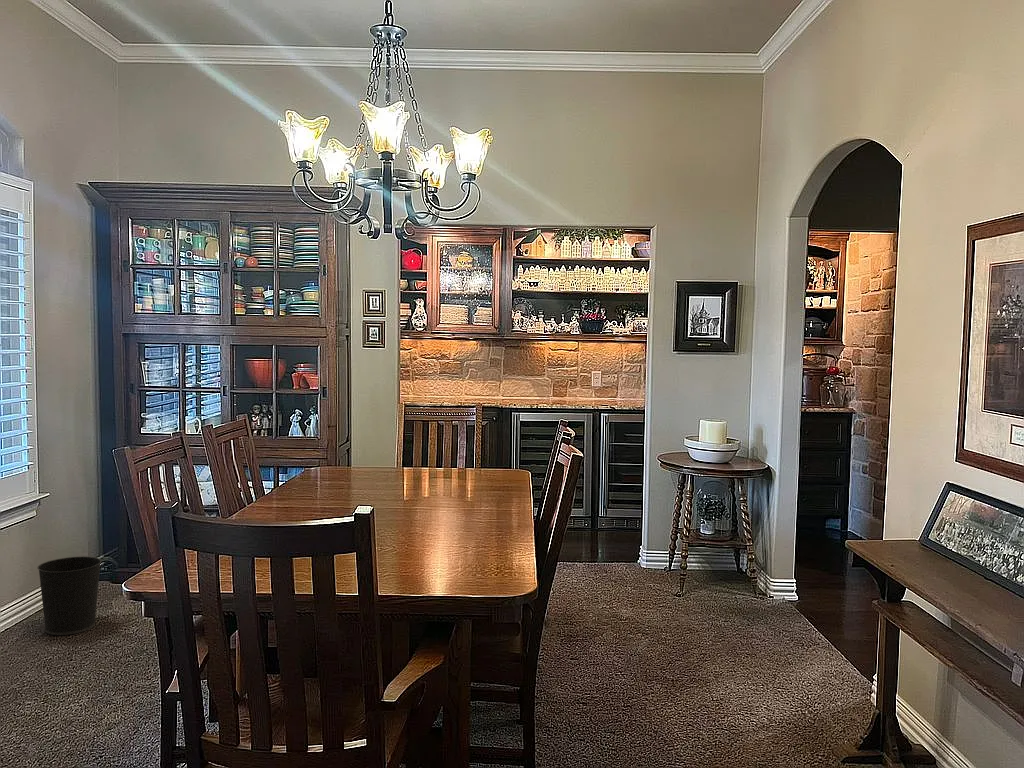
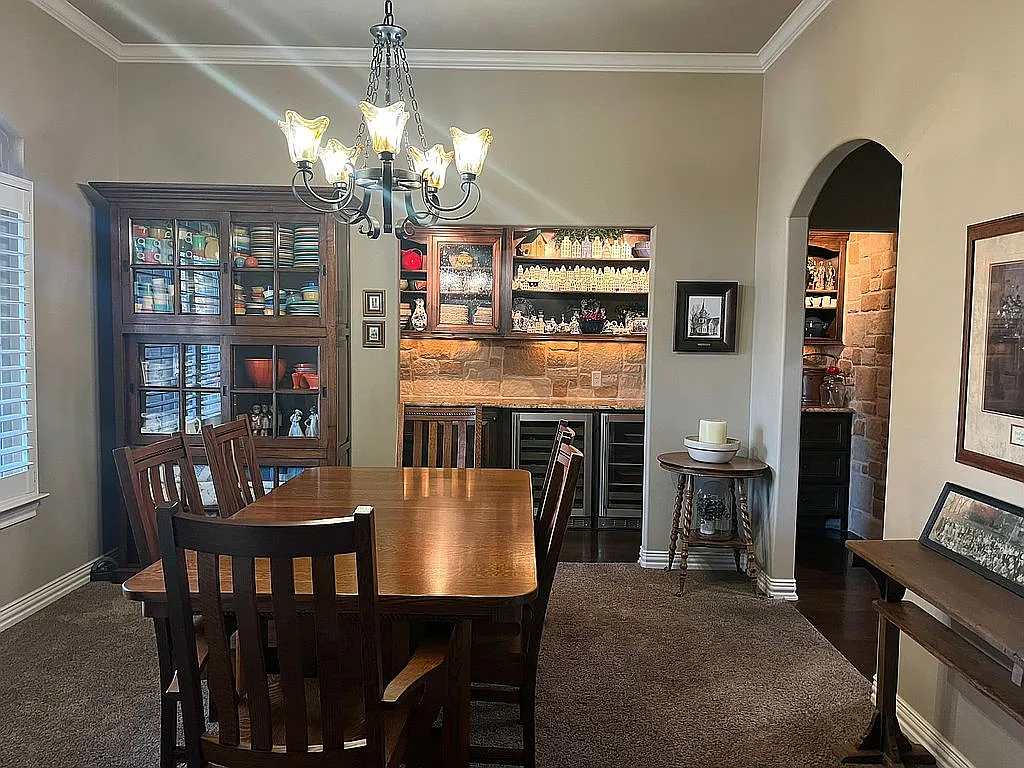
- wastebasket (70, 595)
